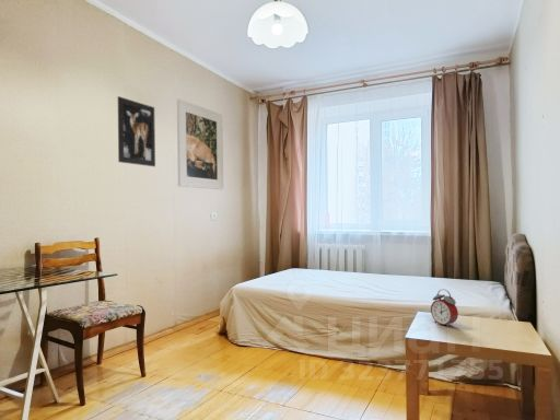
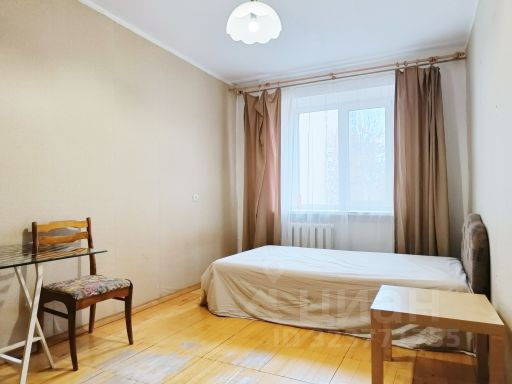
- wall art (137, 132)
- alarm clock (444, 306)
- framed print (201, 148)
